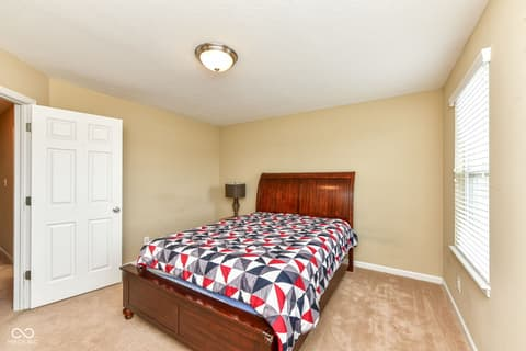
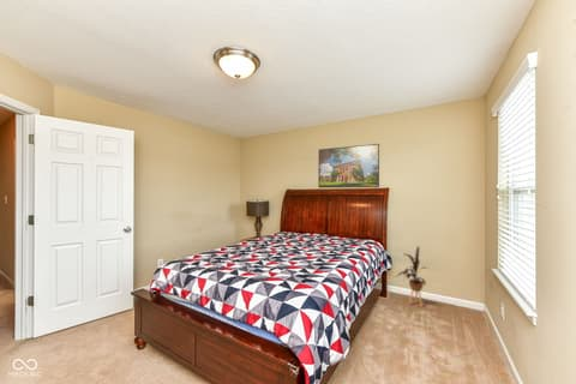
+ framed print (347, 167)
+ house plant (412, 274)
